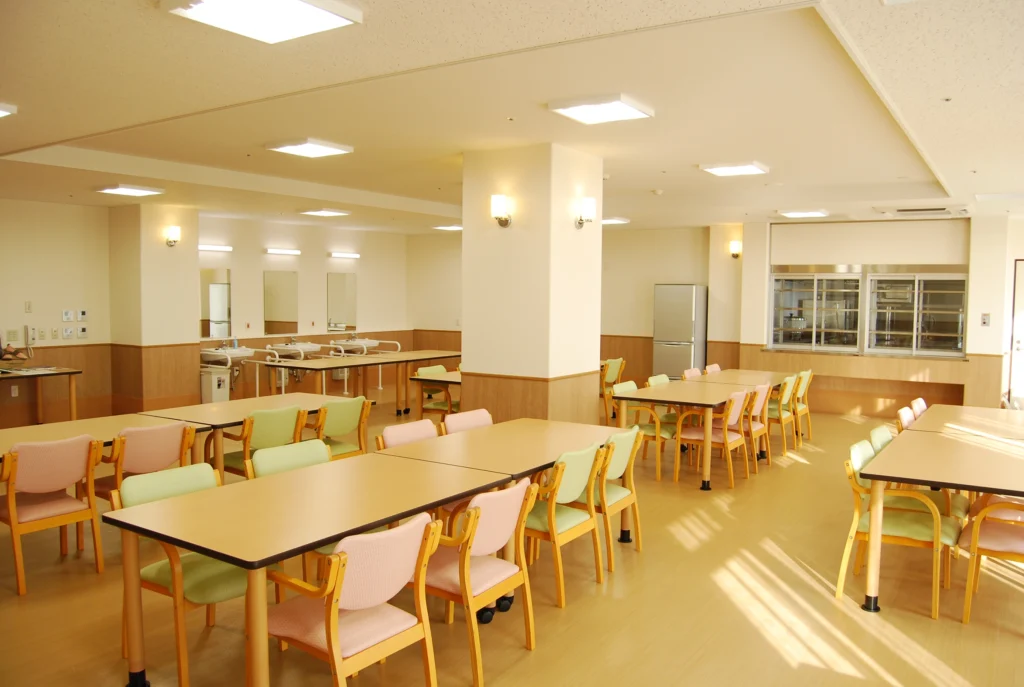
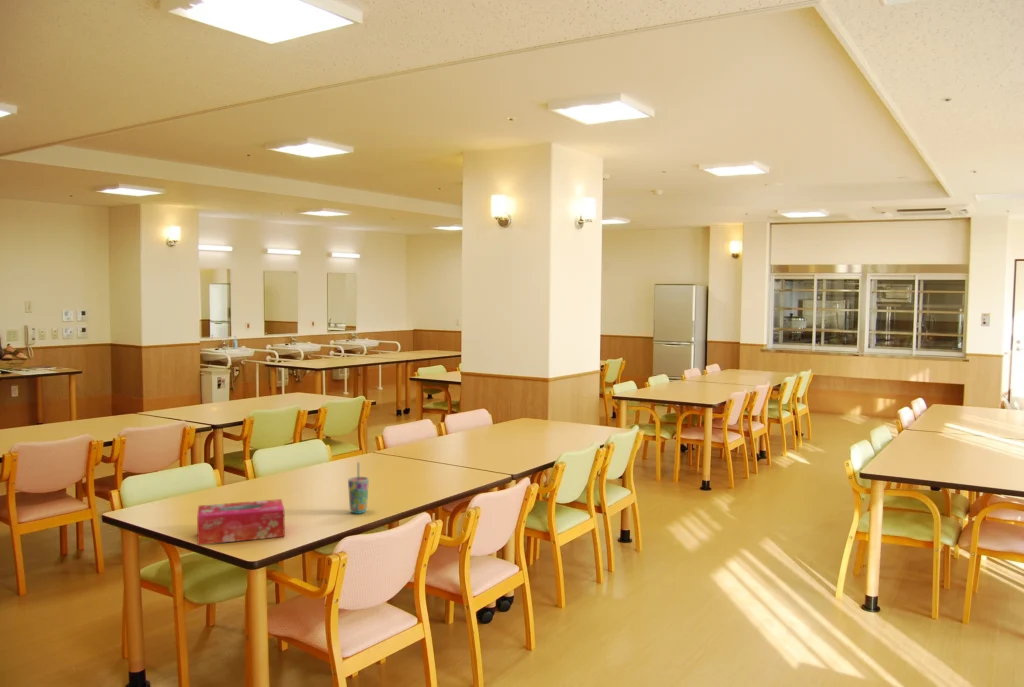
+ tissue box (241, 521)
+ cup (358, 487)
